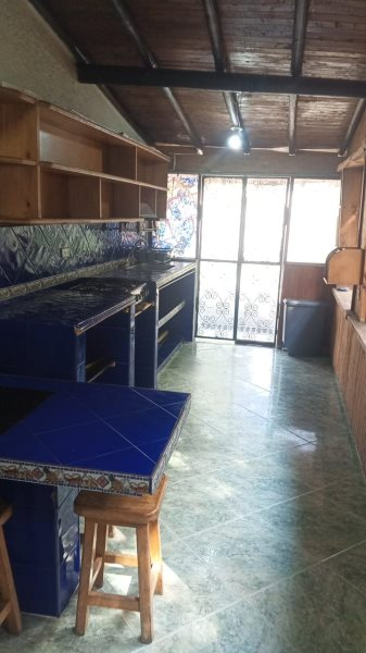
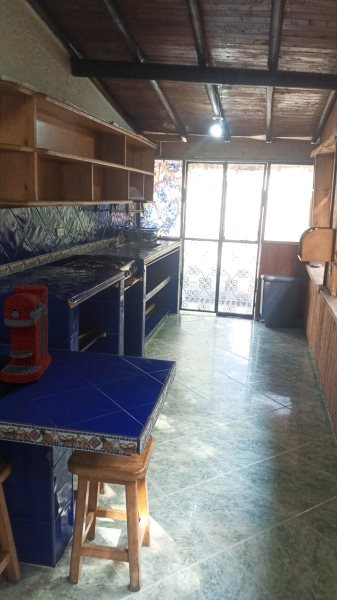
+ coffee maker (27, 331)
